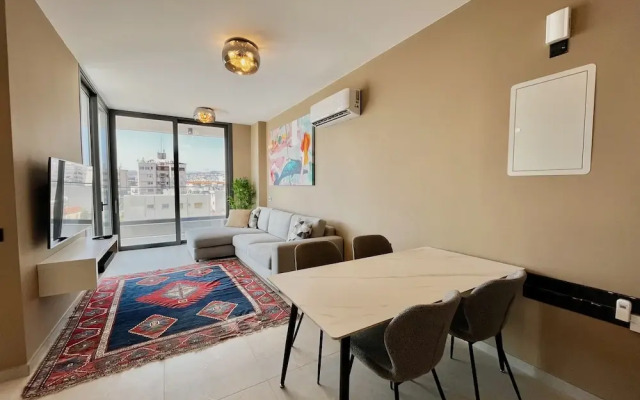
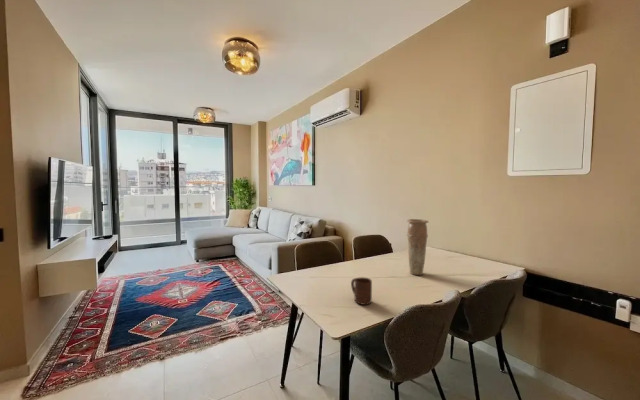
+ cup (360, 290)
+ vase (417, 246)
